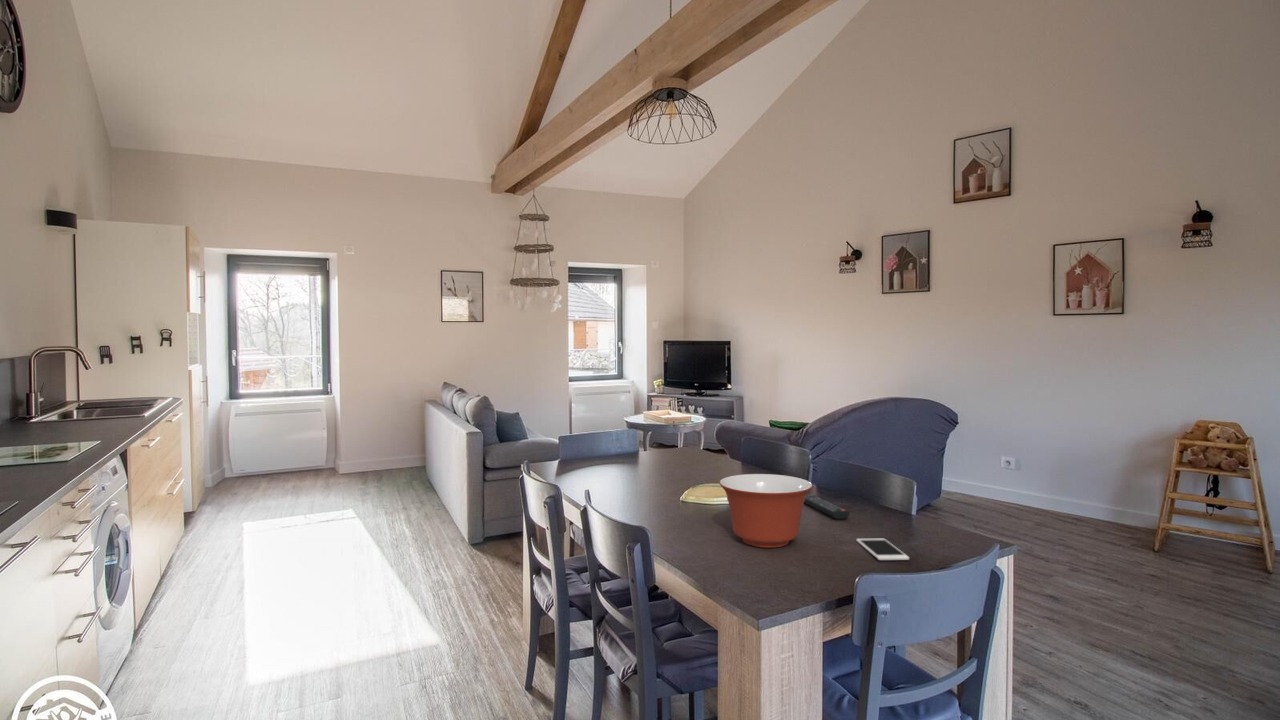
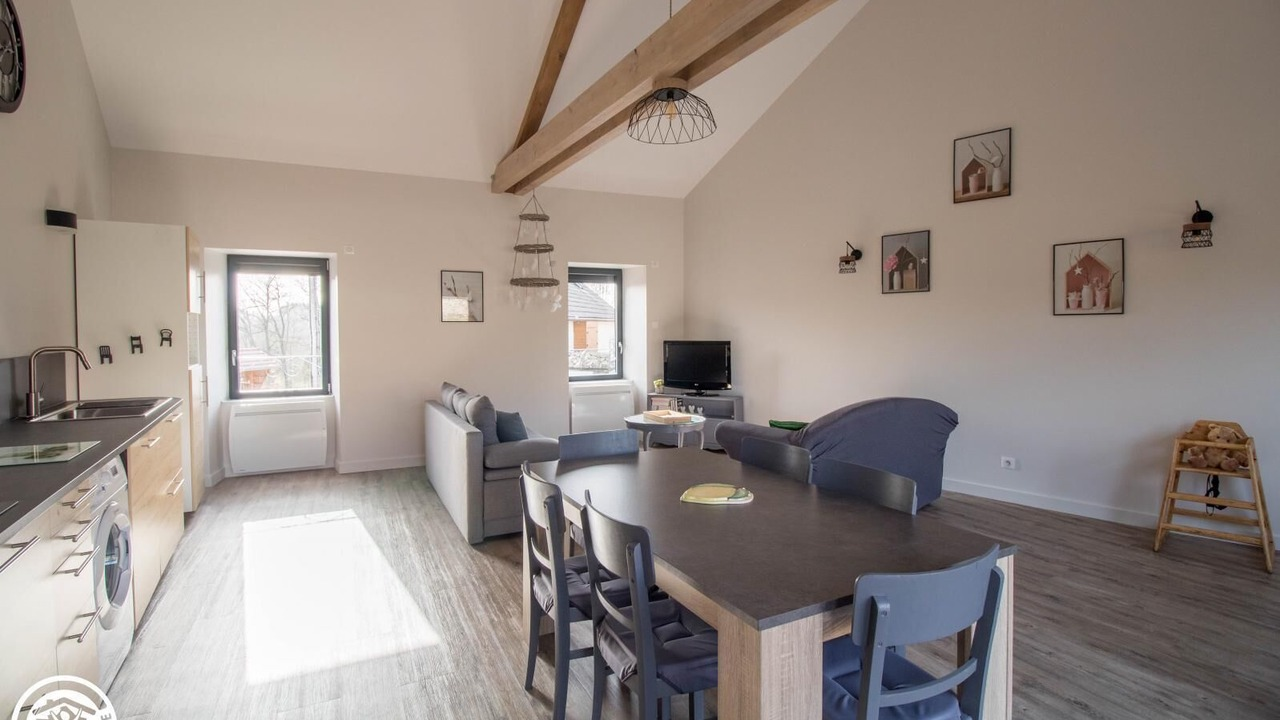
- mixing bowl (765, 511)
- cell phone (881, 548)
- remote control (822, 506)
